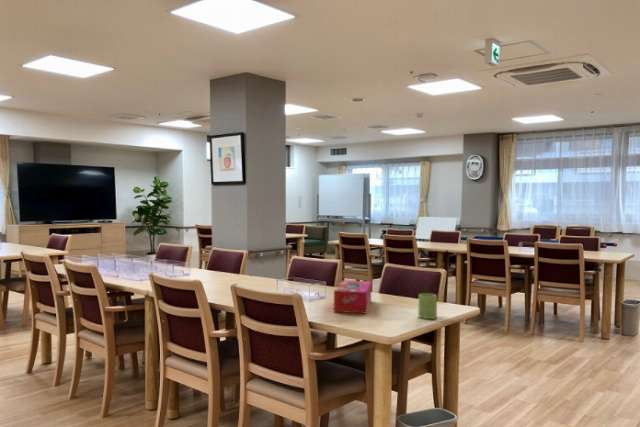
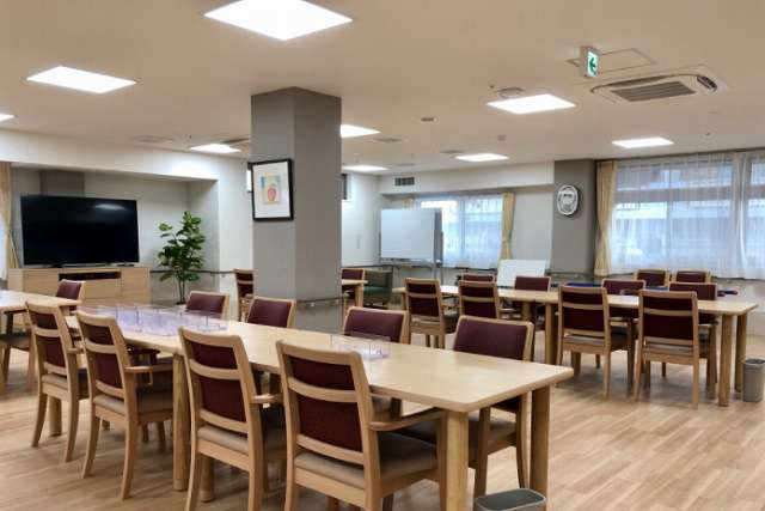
- mug (427, 305)
- tissue box (353, 296)
